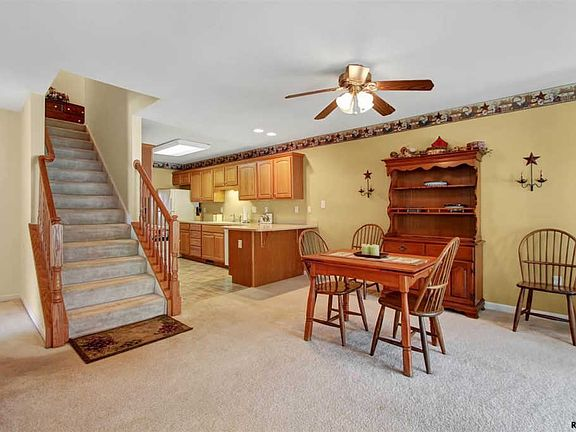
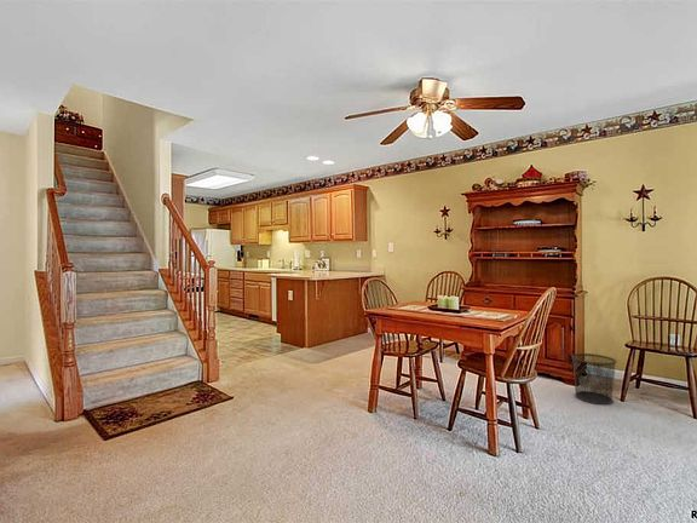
+ trash can (593, 378)
